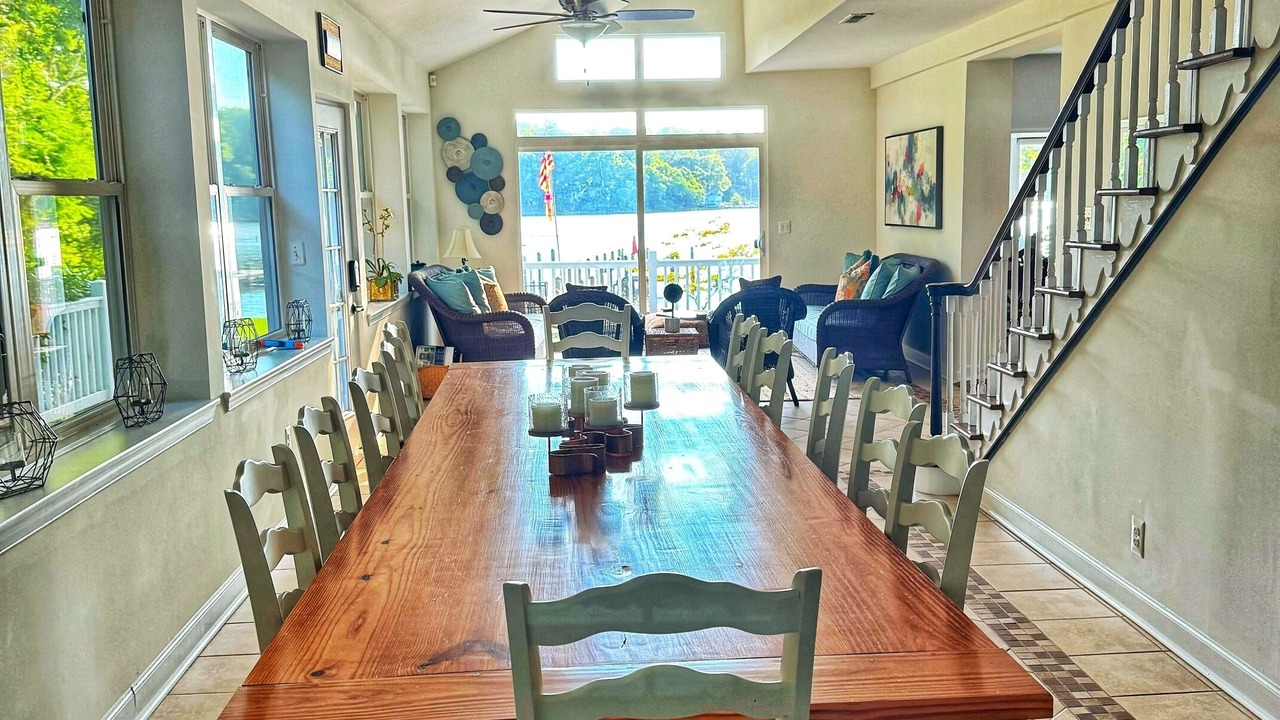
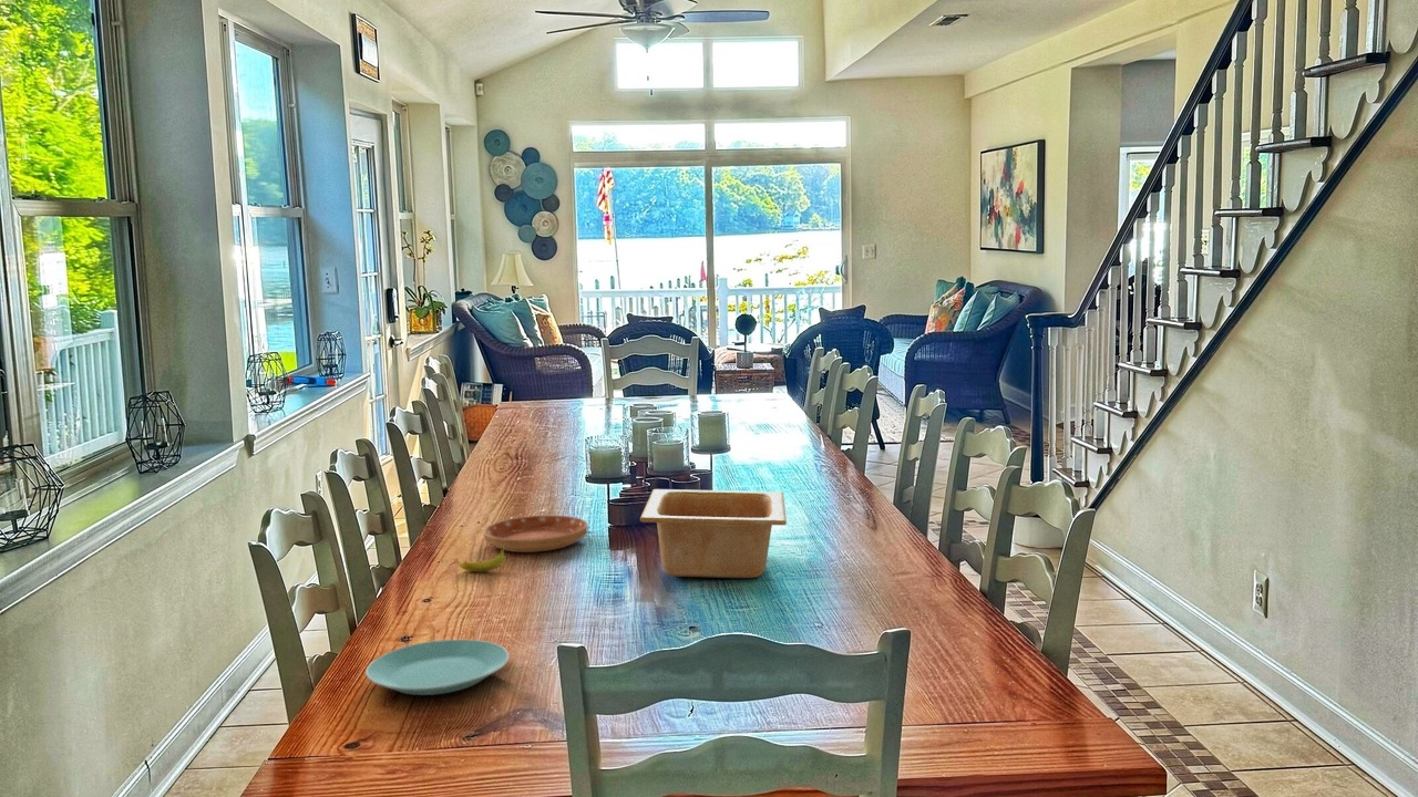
+ fruit (481, 562)
+ saucer (536, 534)
+ plate (439, 669)
+ serving bowl (716, 535)
